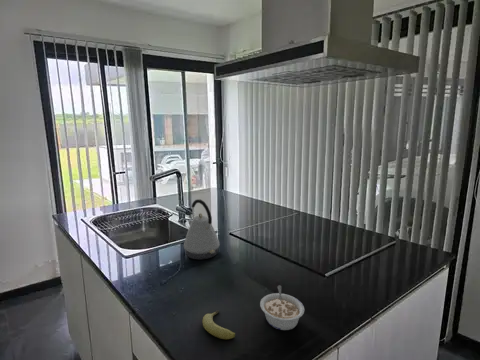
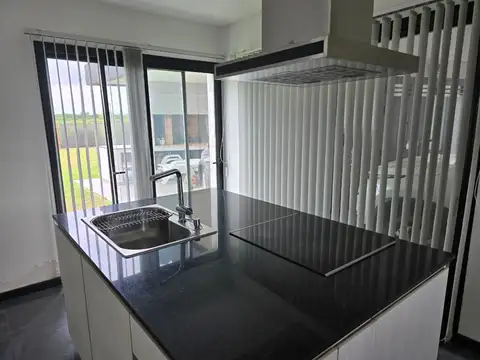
- fruit (216, 324)
- kettle (200, 226)
- legume (280, 310)
